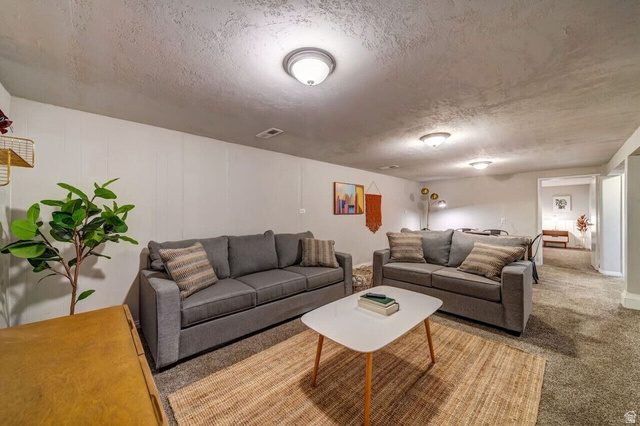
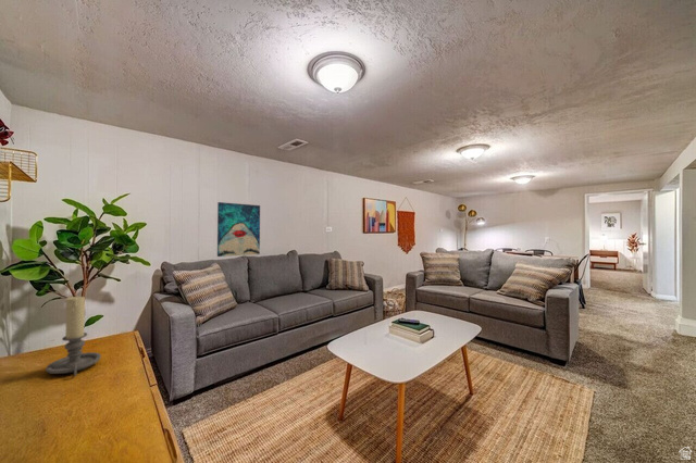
+ wall art (239, 229)
+ candle holder (74, 333)
